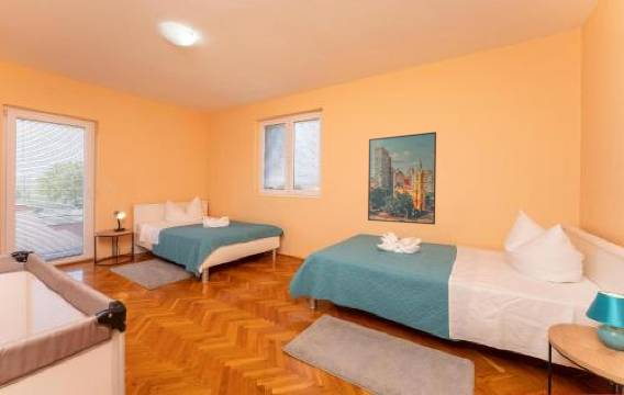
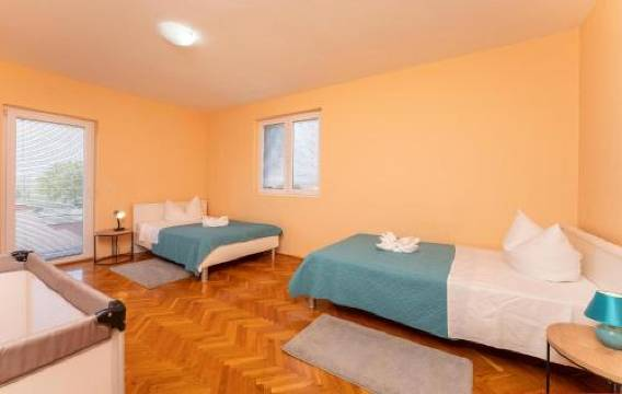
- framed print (400, 179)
